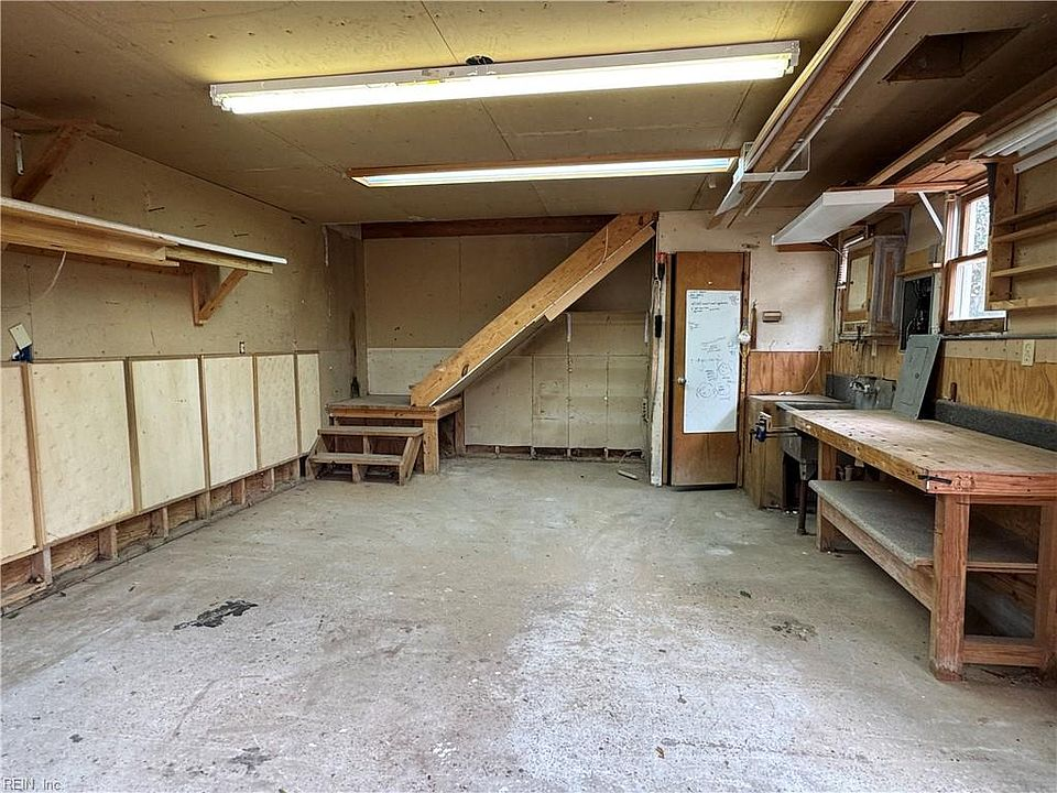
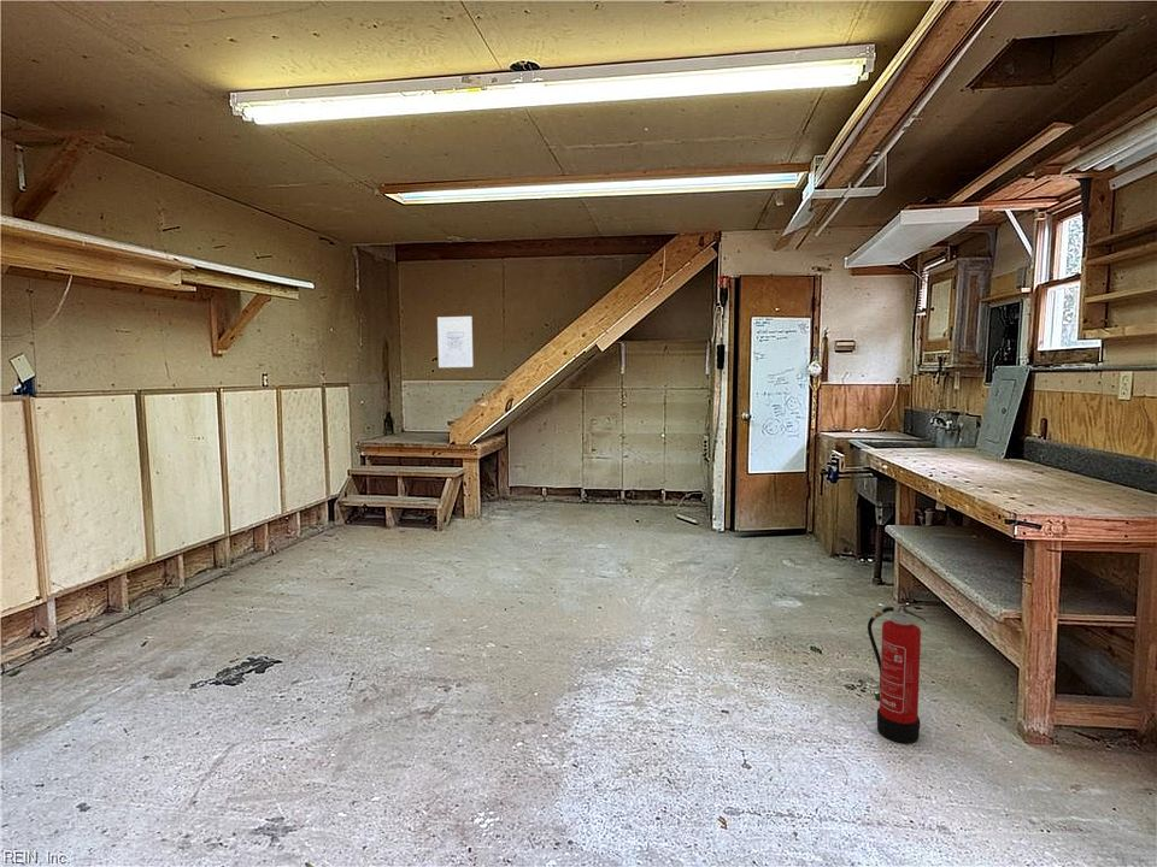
+ wall art (454, 342)
+ fire extinguisher (893, 661)
